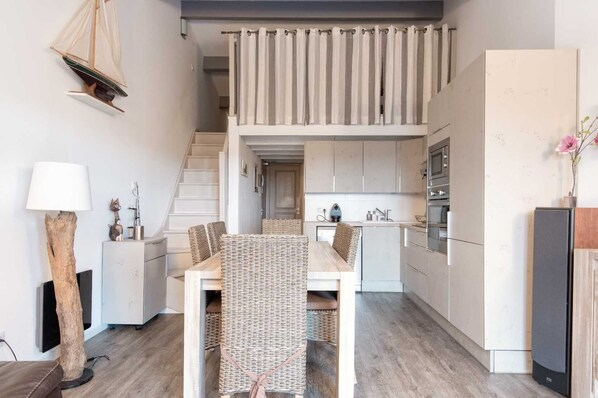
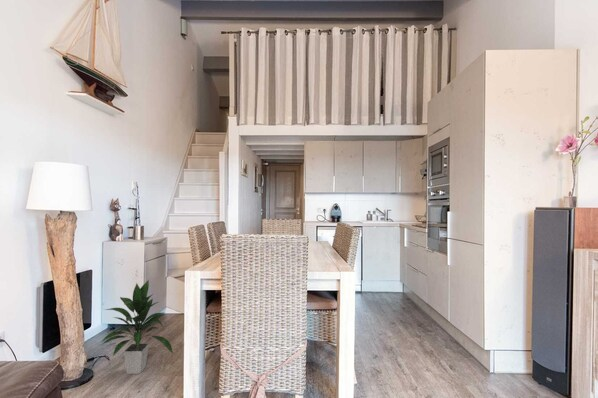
+ indoor plant (139, 327)
